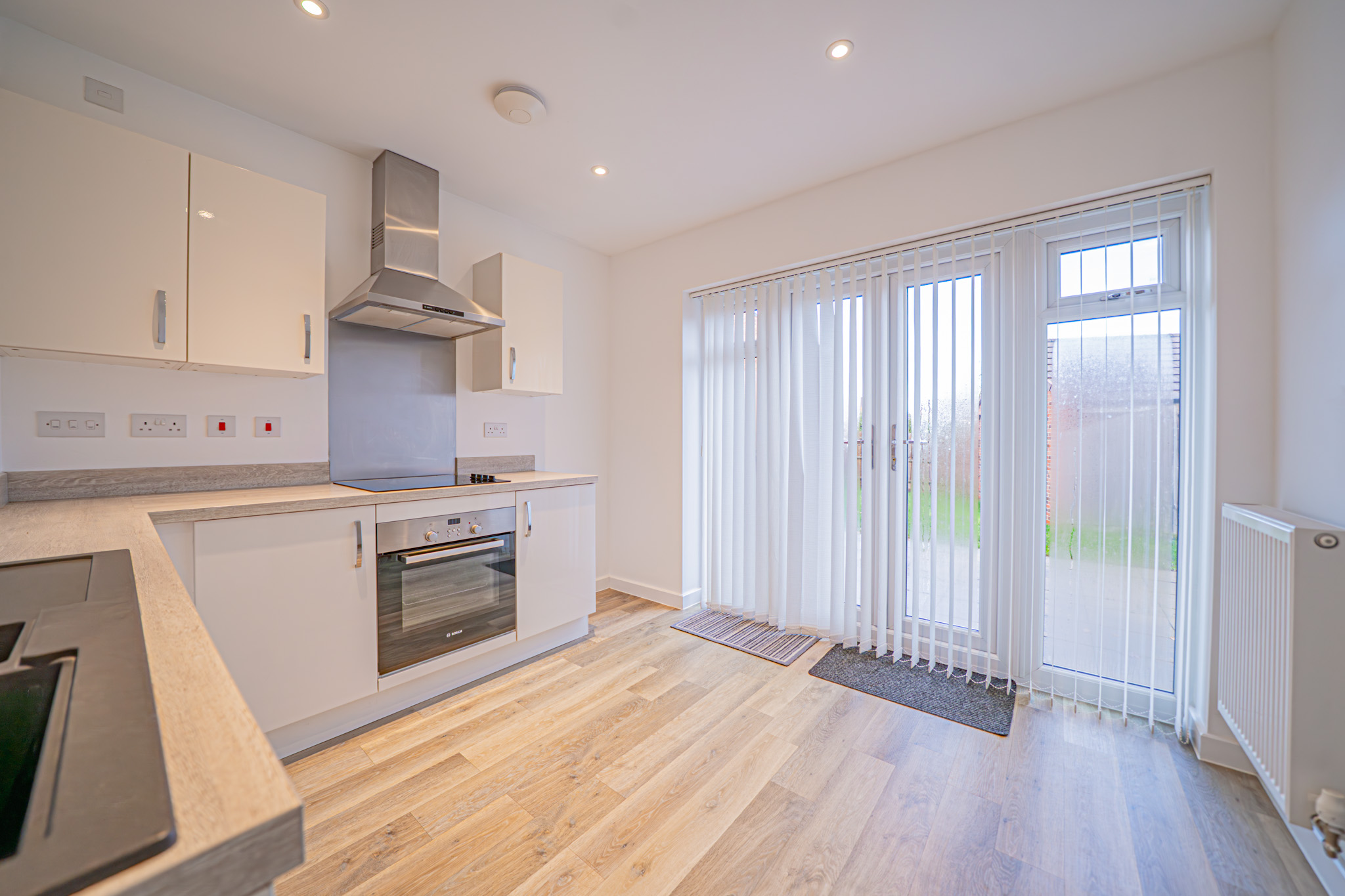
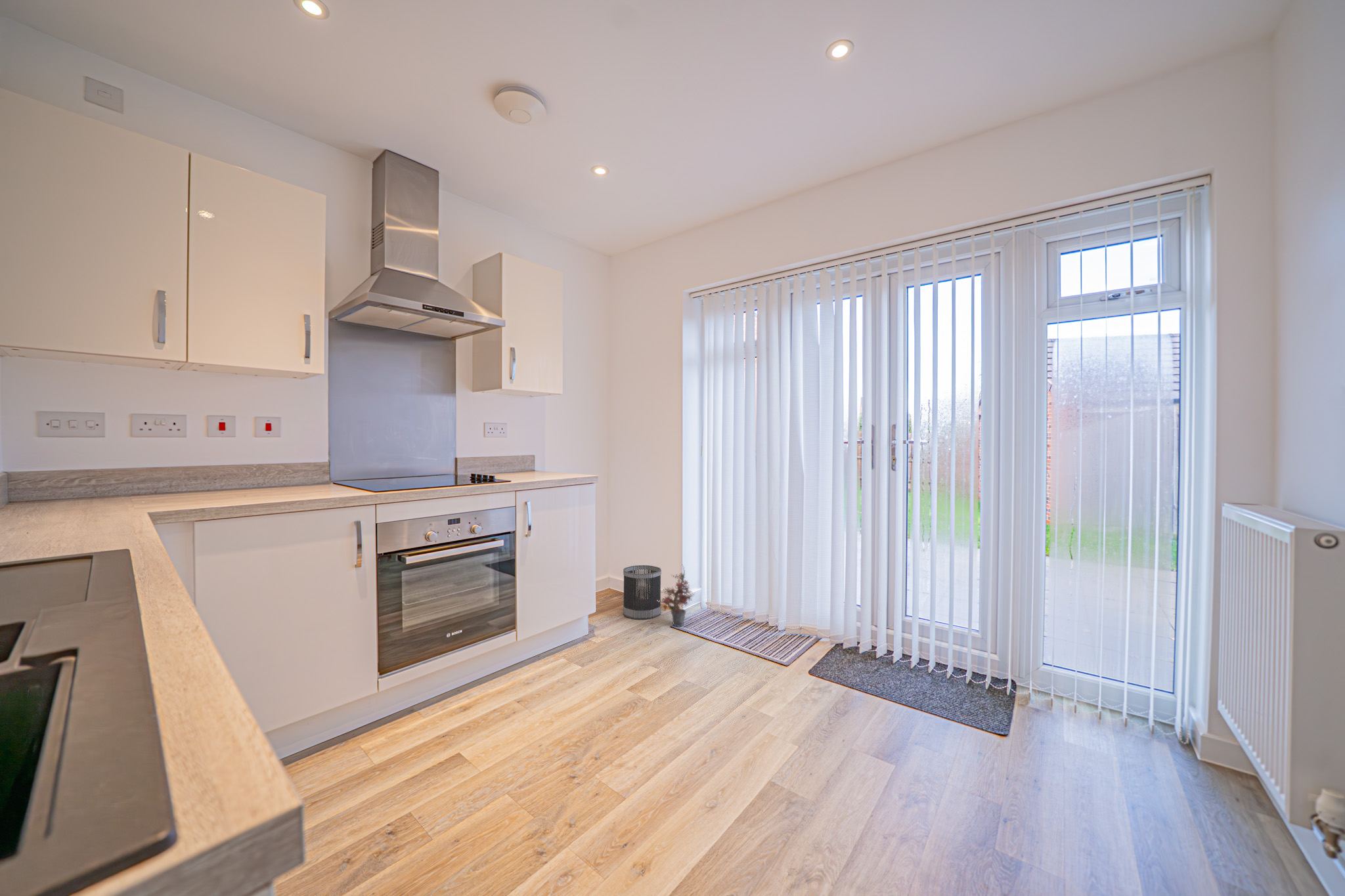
+ potted plant (679, 594)
+ wastebasket (642, 591)
